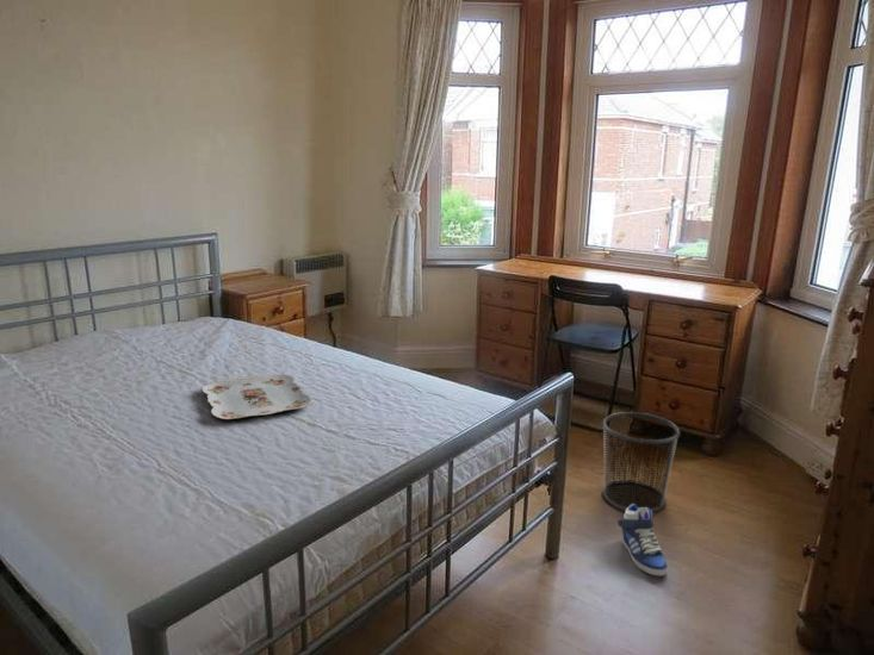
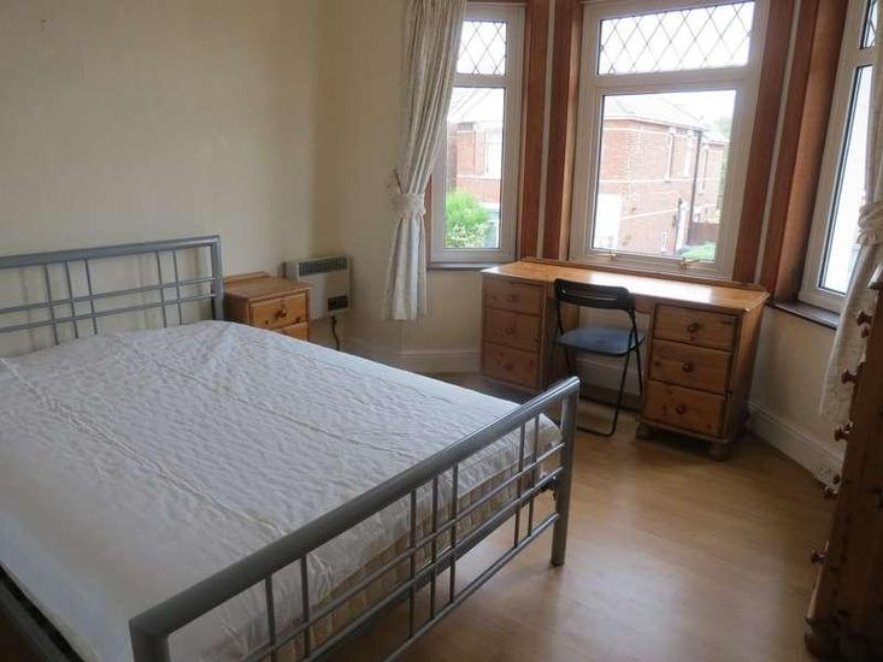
- sneaker (644, 535)
- serving tray (255, 395)
- waste bin (637, 461)
